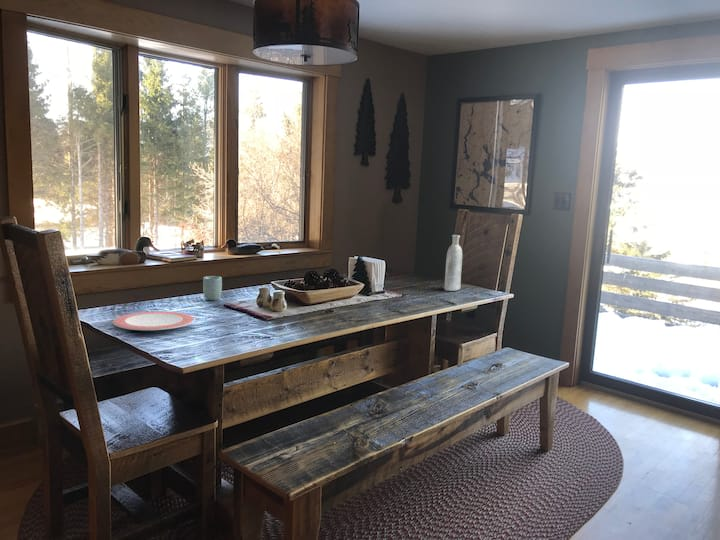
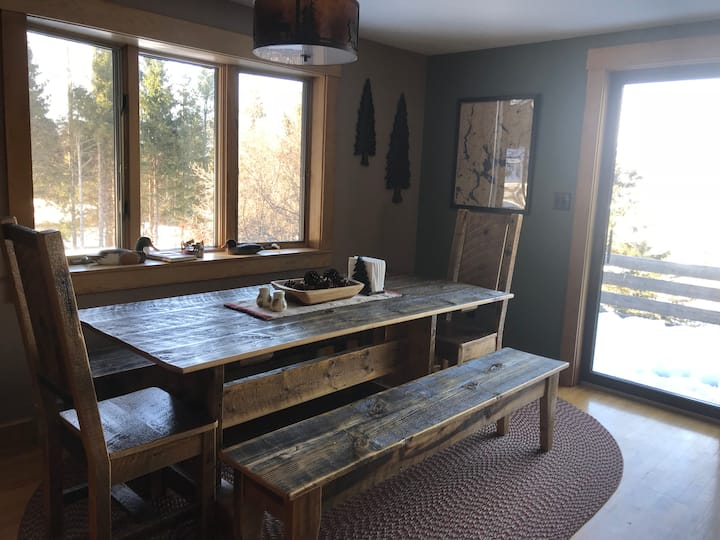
- cup (212, 288)
- plate (154, 322)
- bottle (454, 262)
